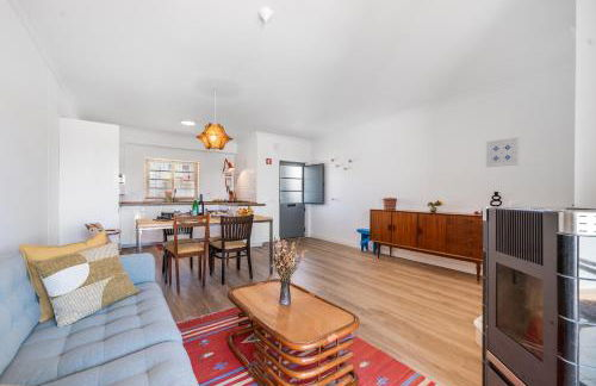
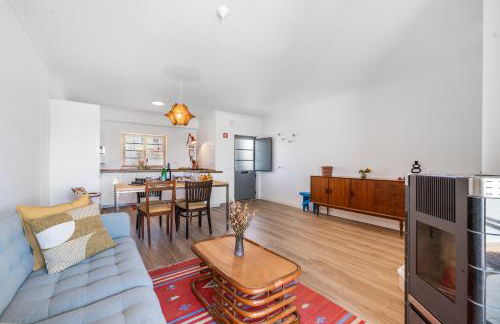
- wall art (502, 152)
